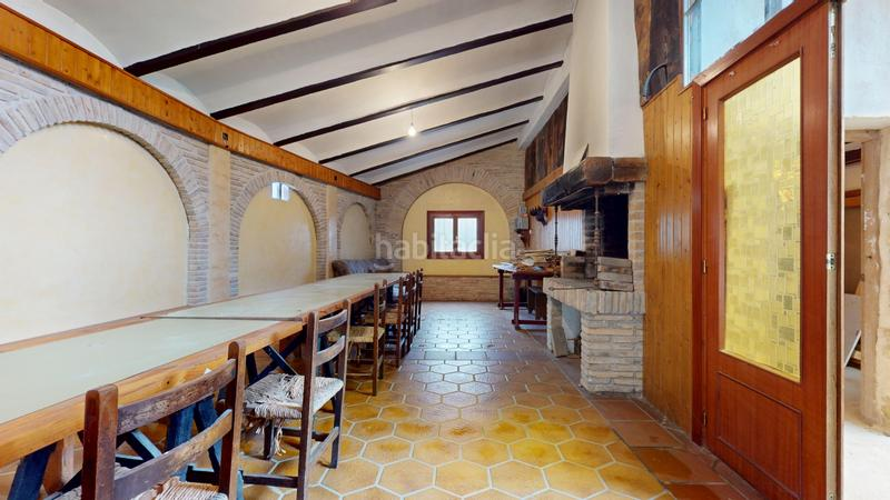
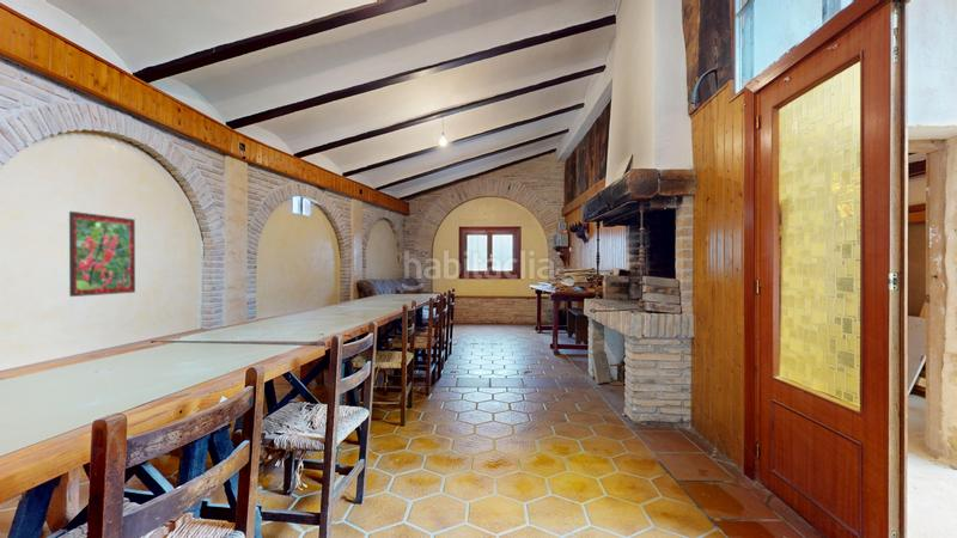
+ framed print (104, 255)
